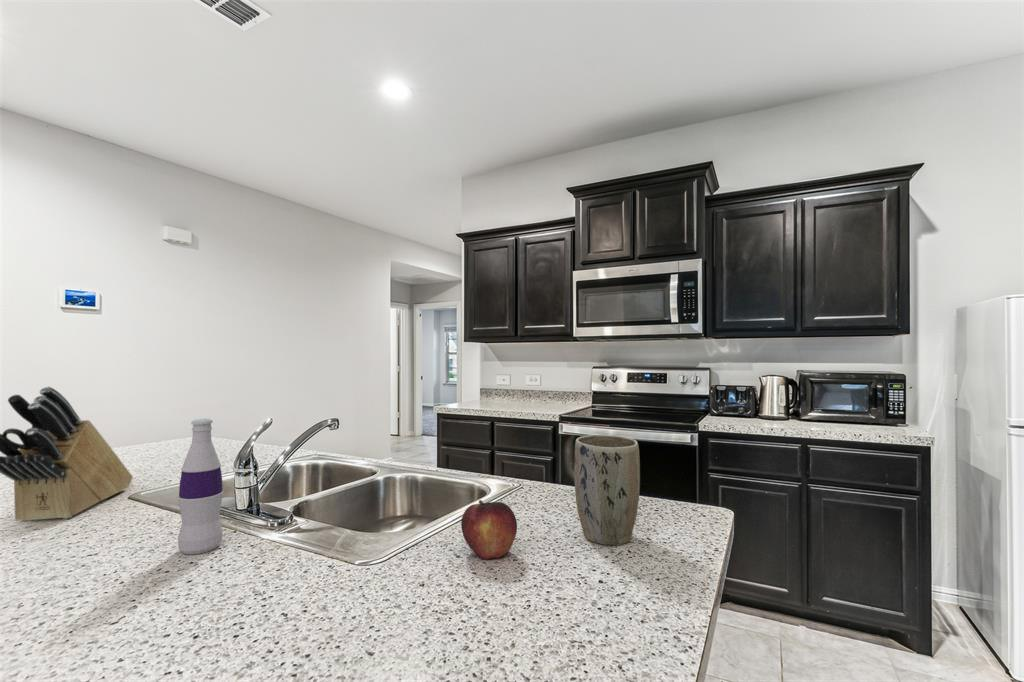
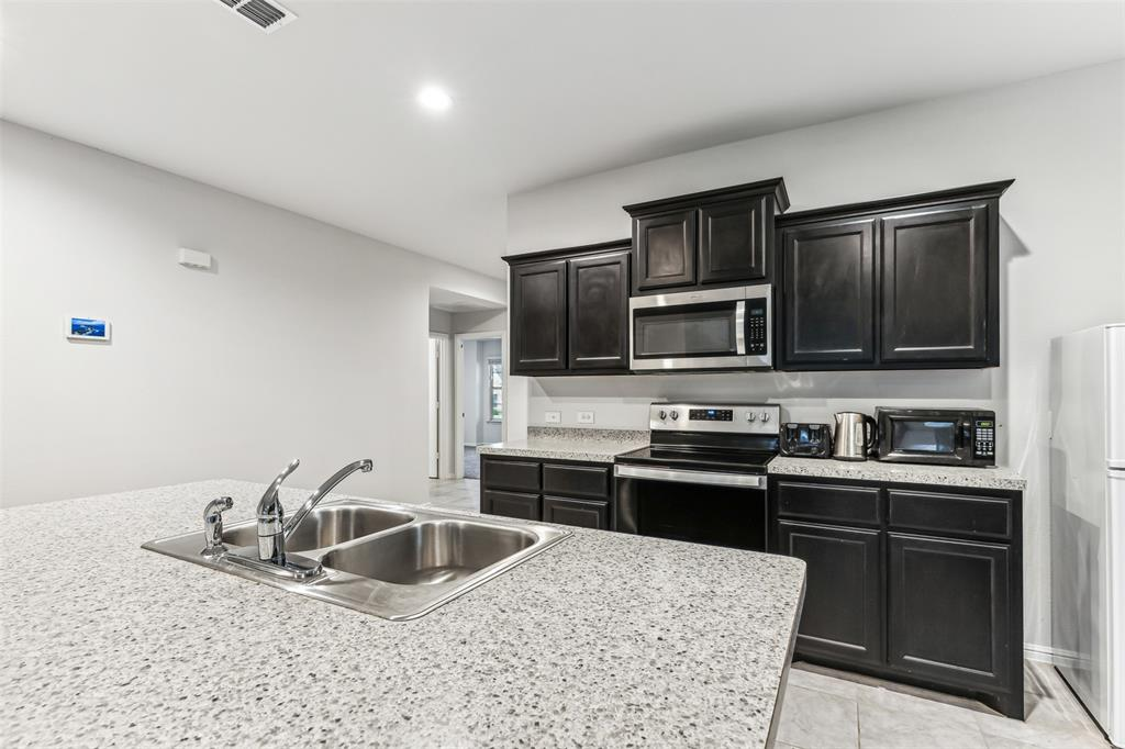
- knife block (67, 446)
- fruit (489, 527)
- plant pot (606, 488)
- bottle (201, 483)
